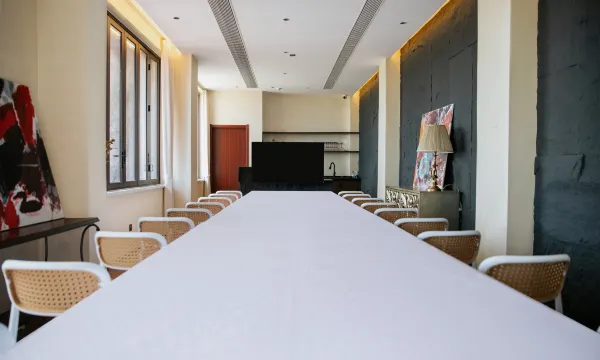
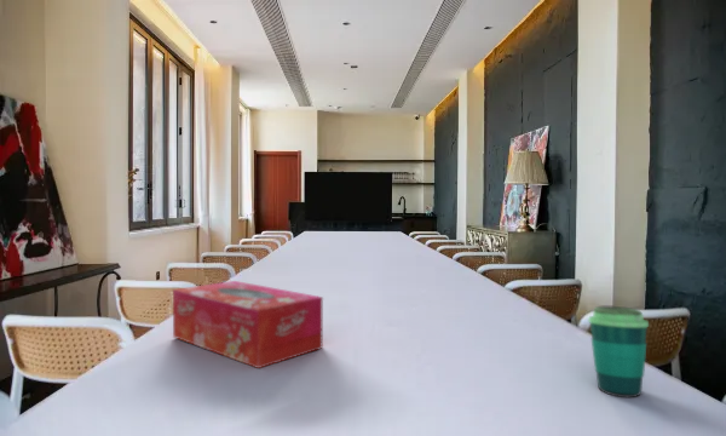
+ cup (617, 349)
+ tissue box (244, 317)
